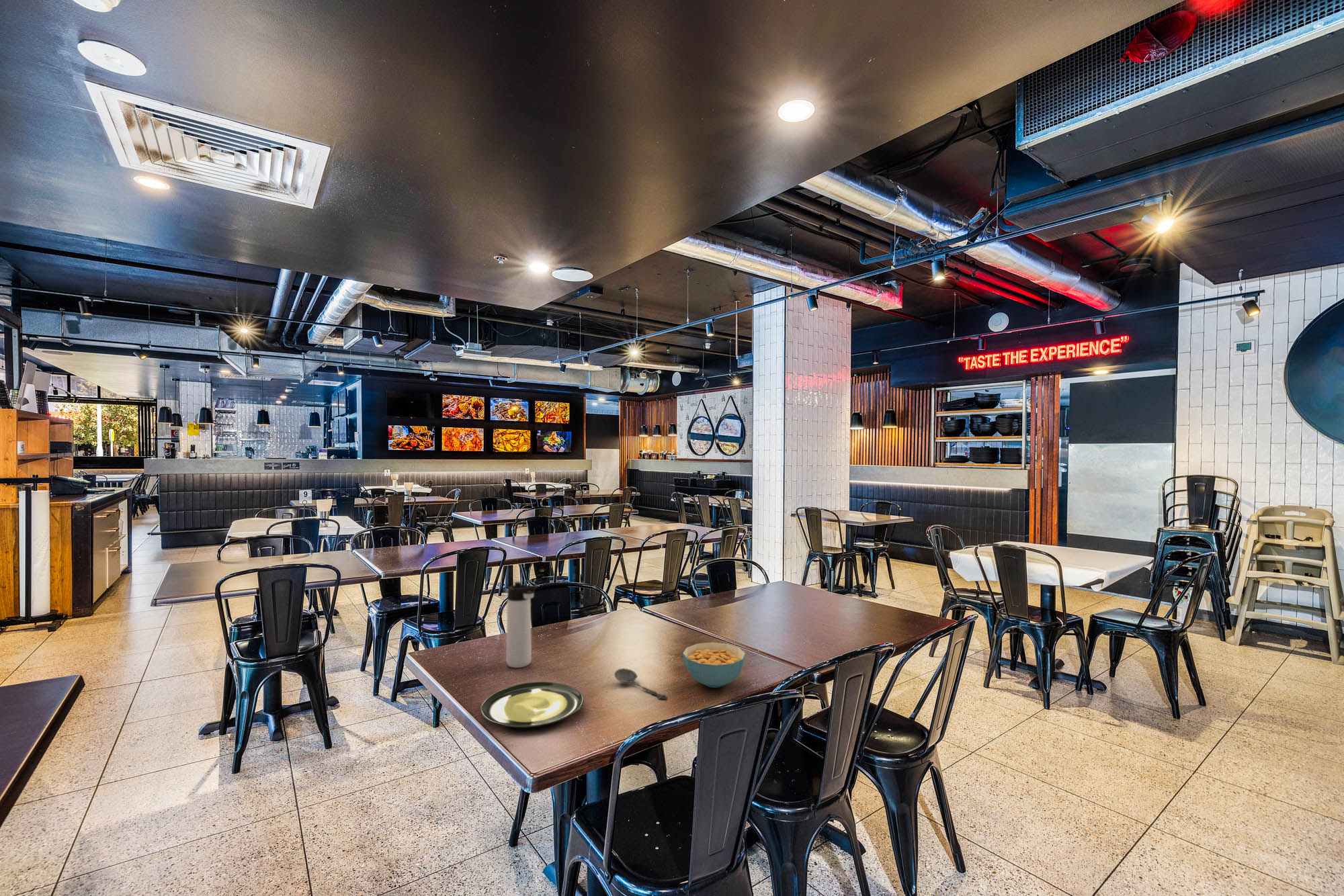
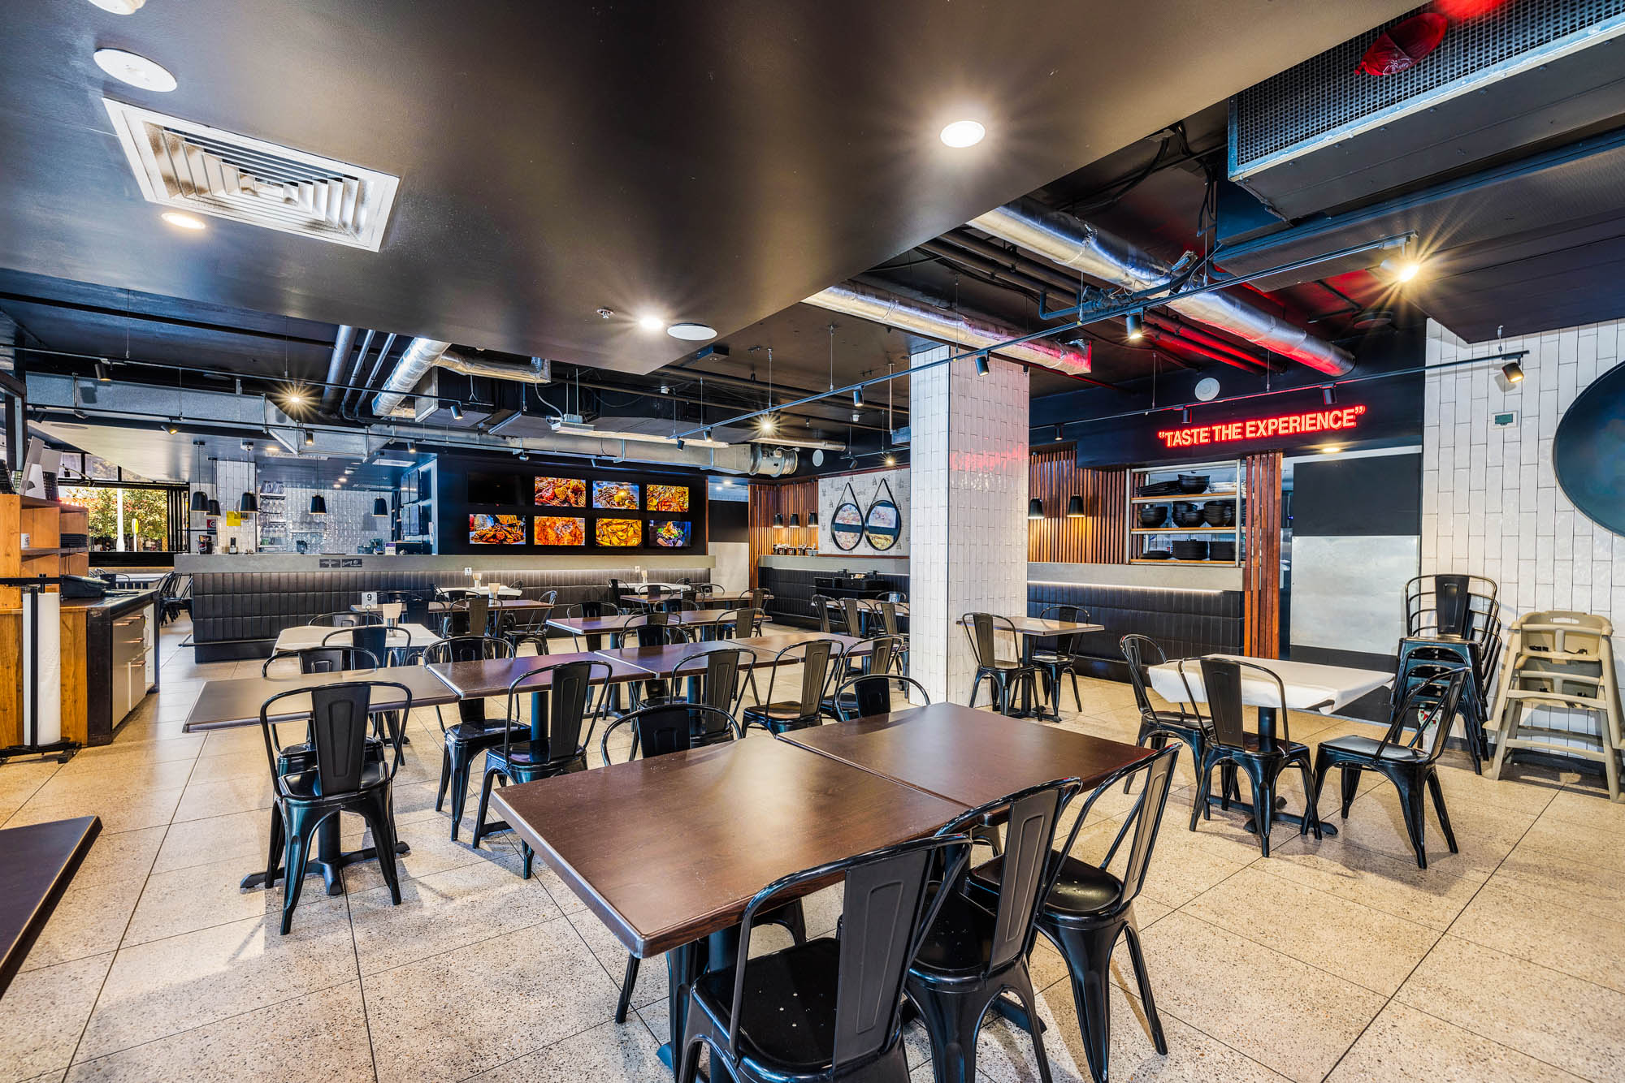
- plate (533, 706)
- cereal bowl (714, 668)
- spoon (640, 685)
- thermos bottle (522, 624)
